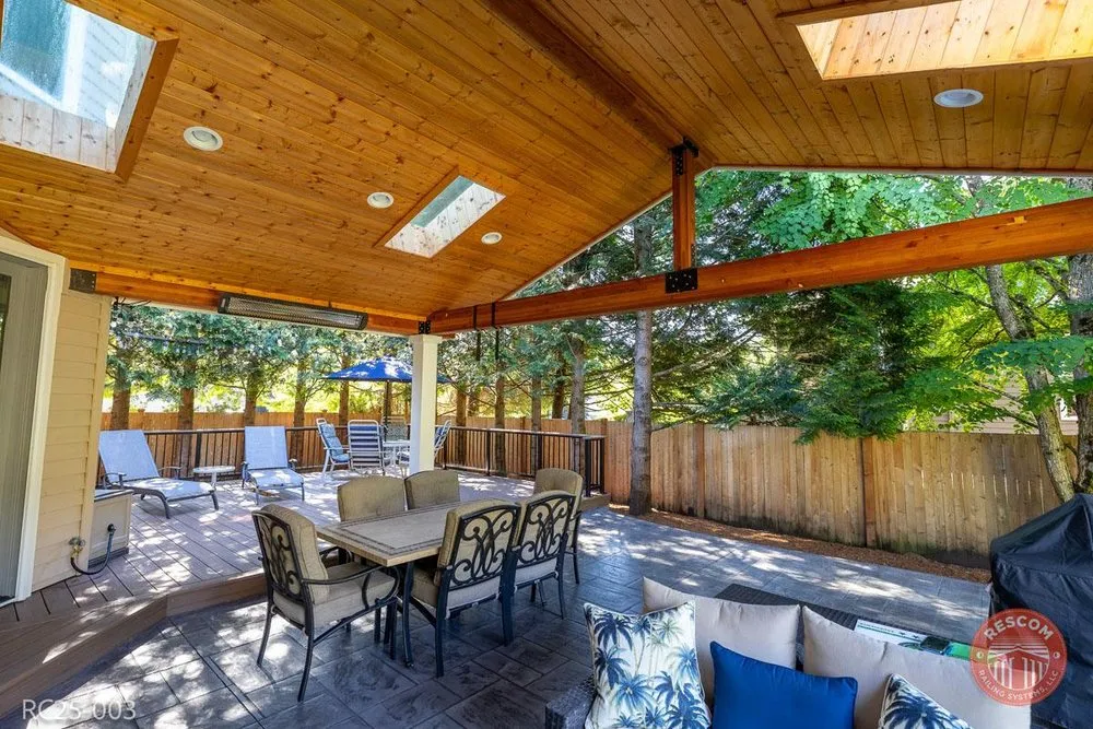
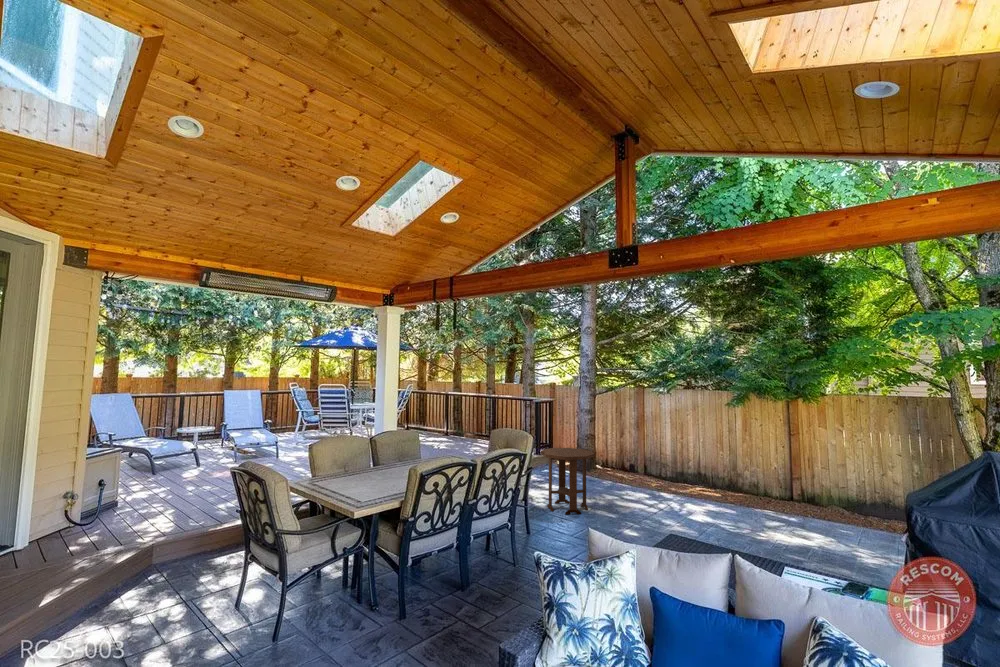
+ side table (565, 480)
